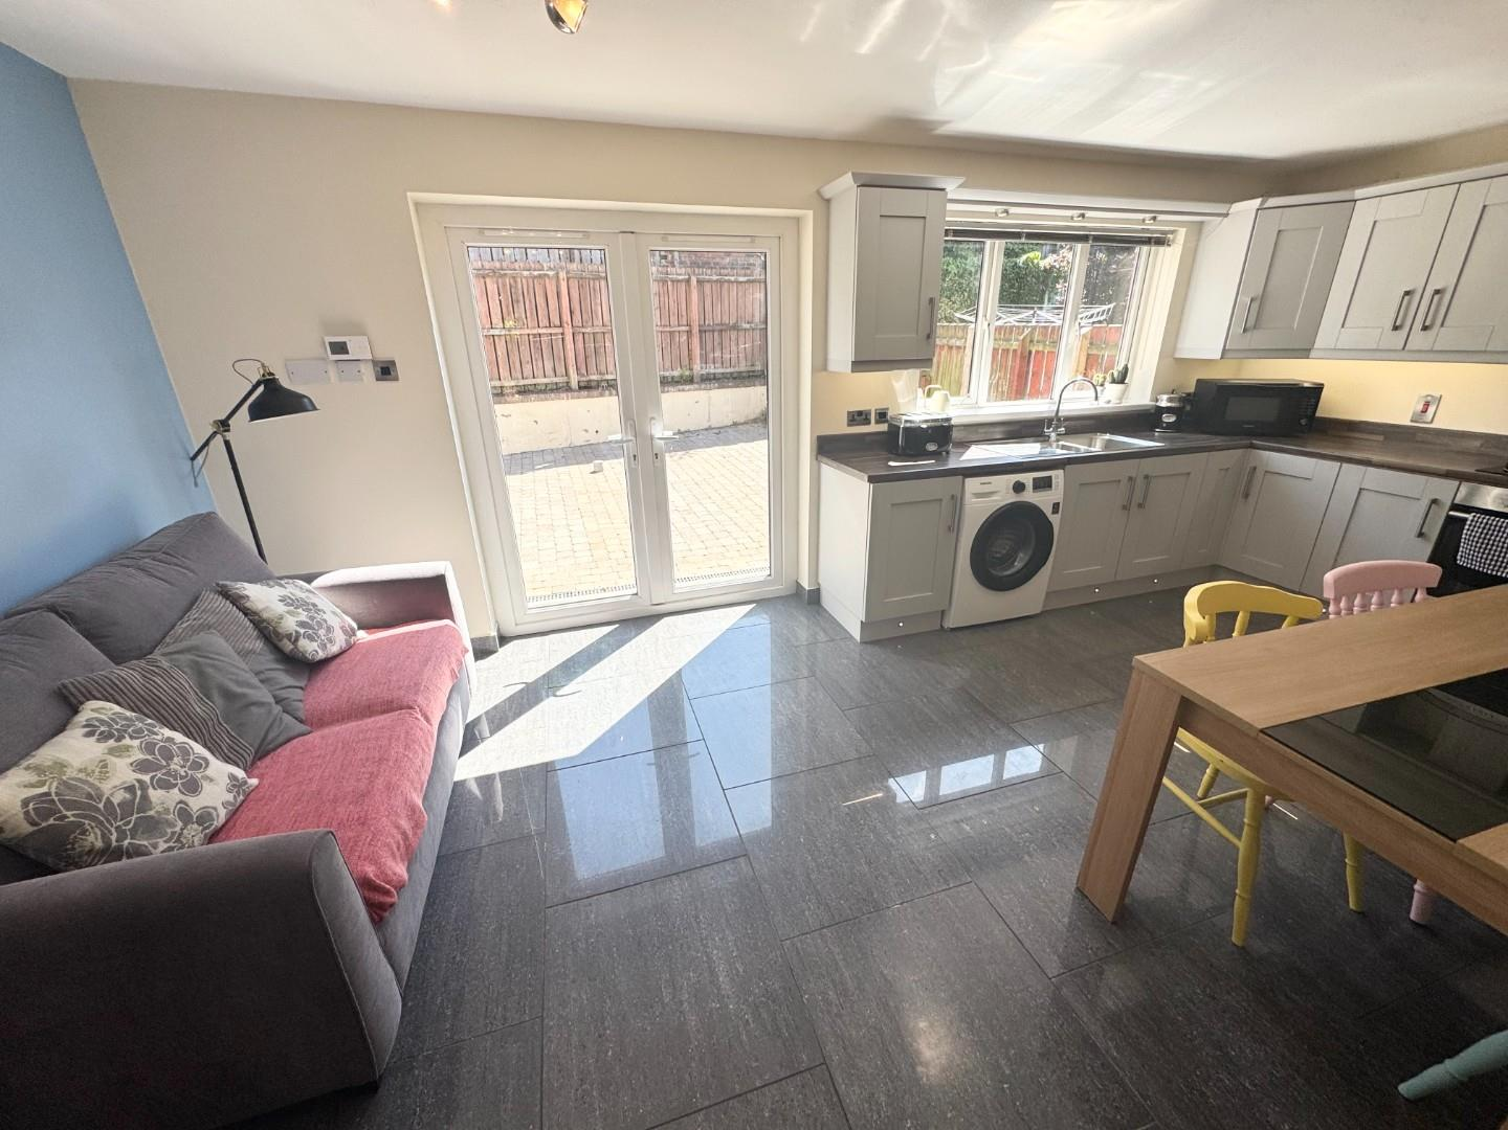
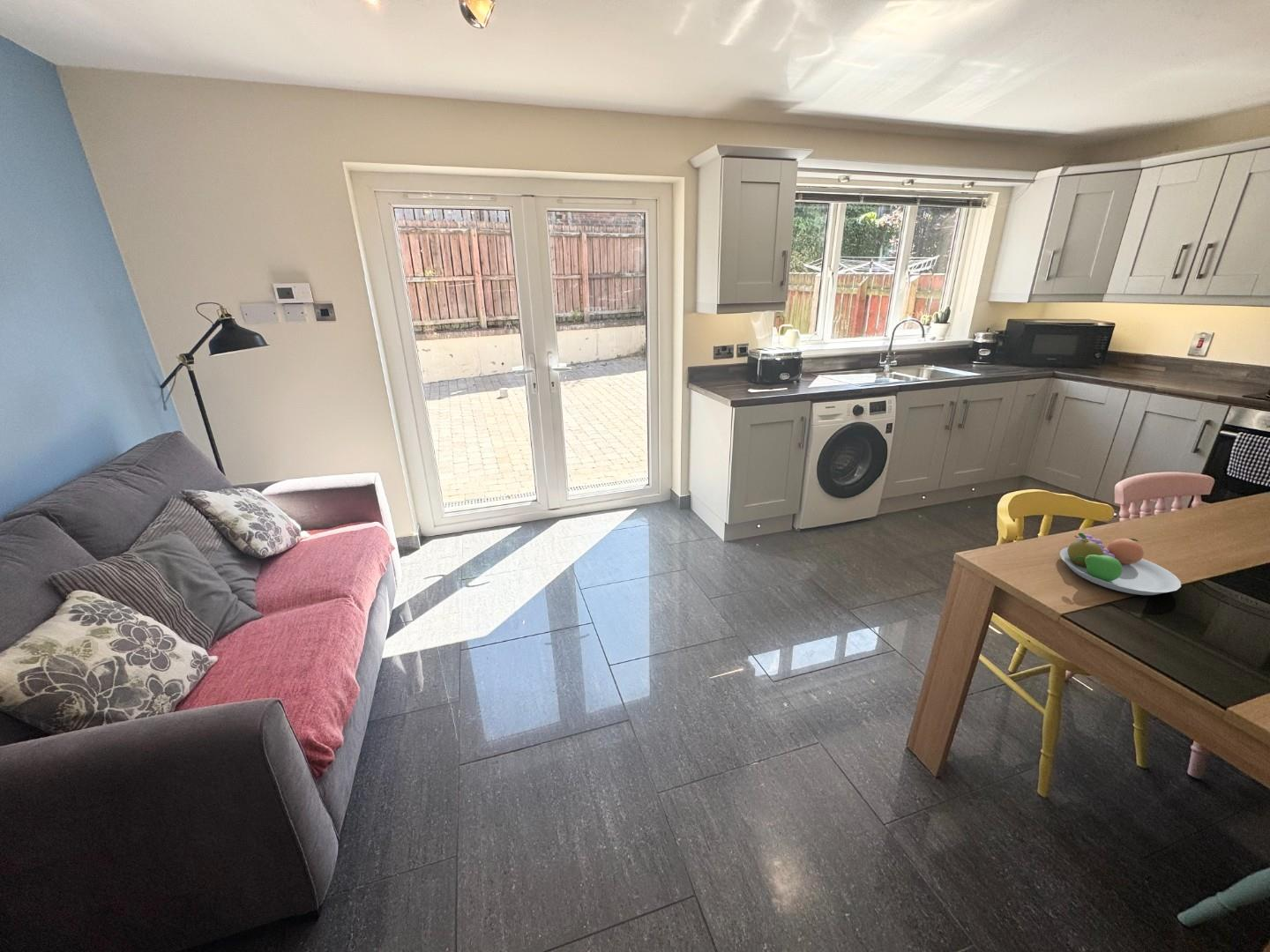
+ fruit bowl (1115, 559)
